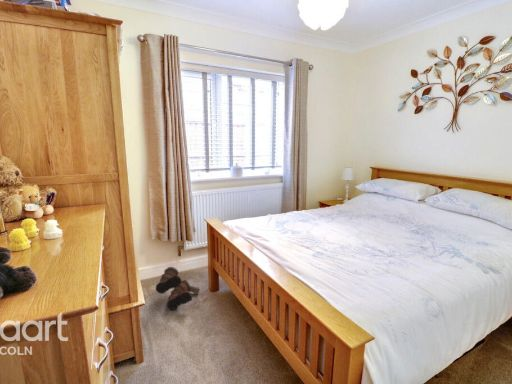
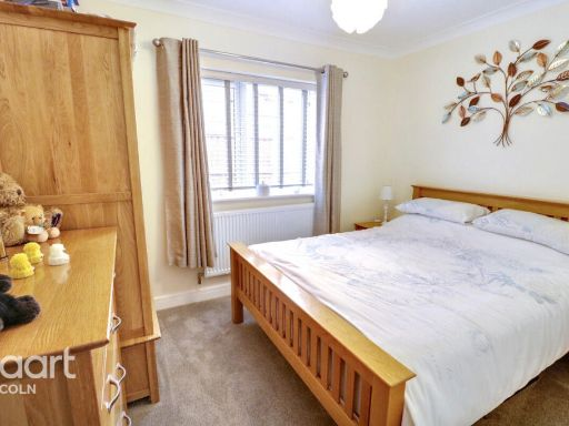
- boots (178, 283)
